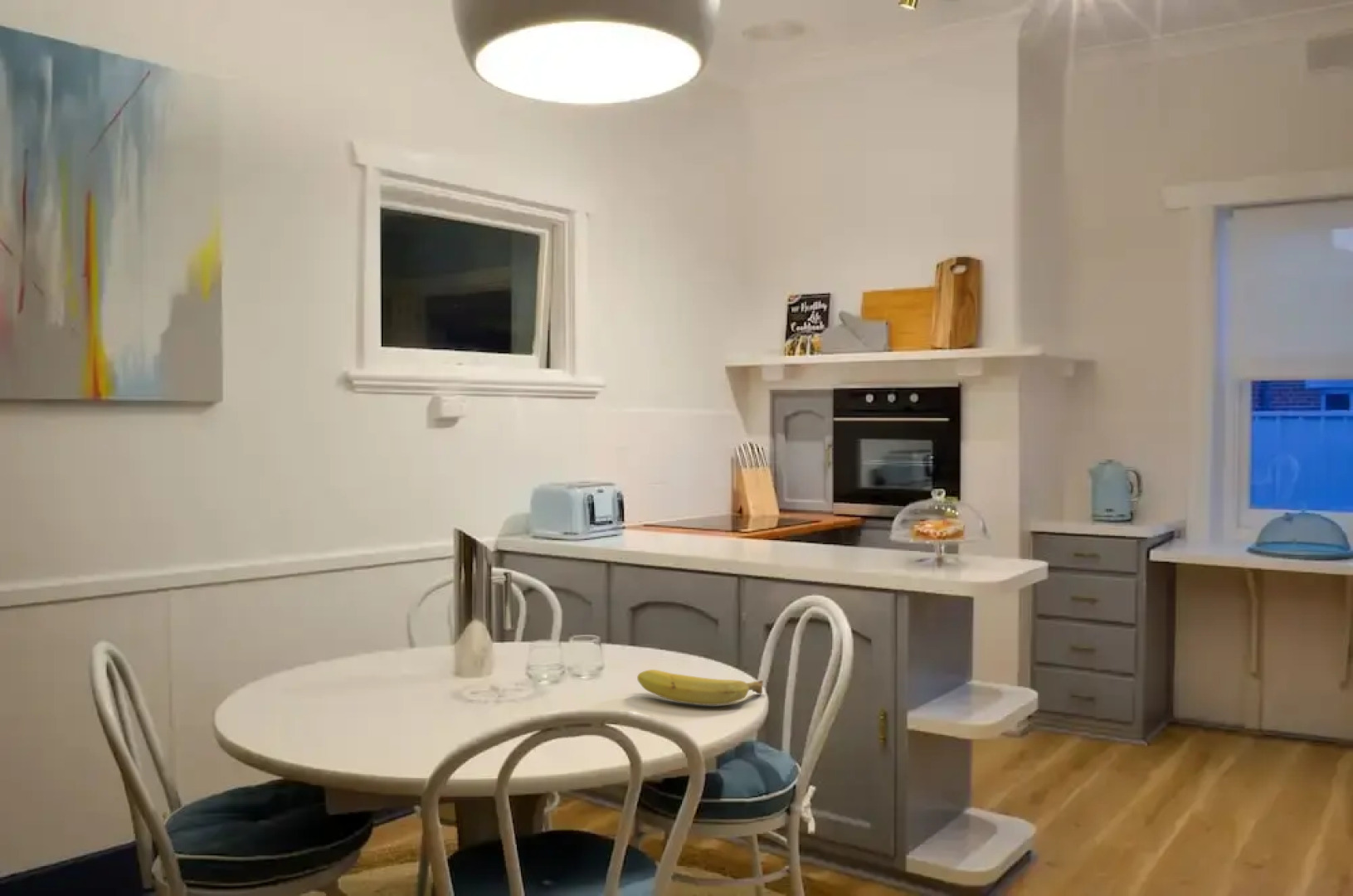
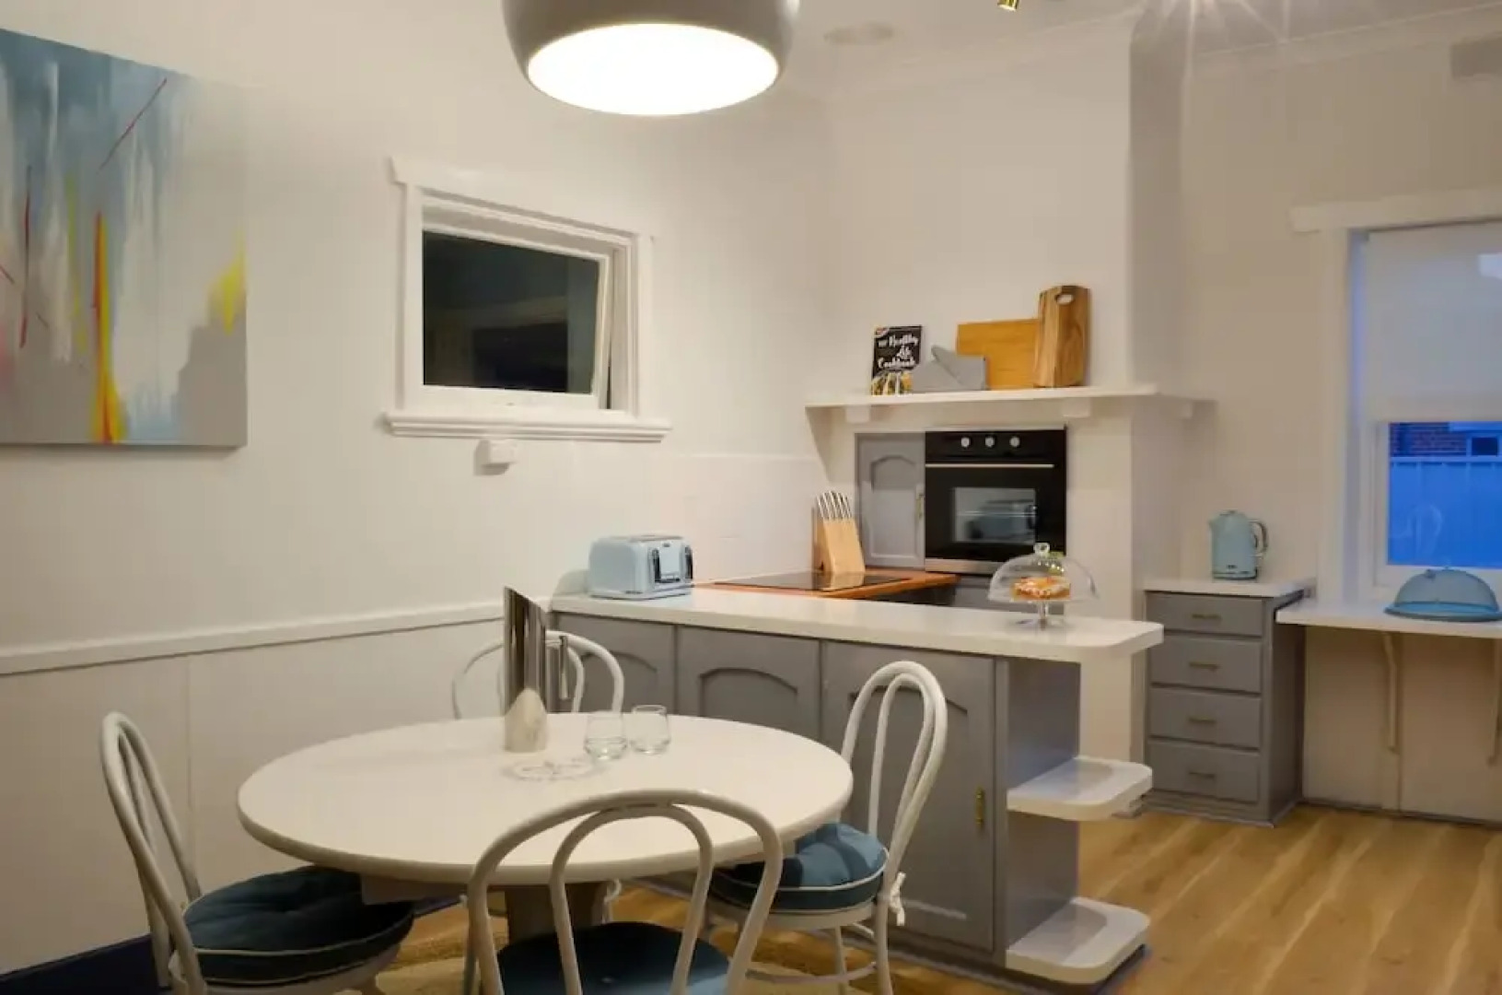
- fruit (706, 684)
